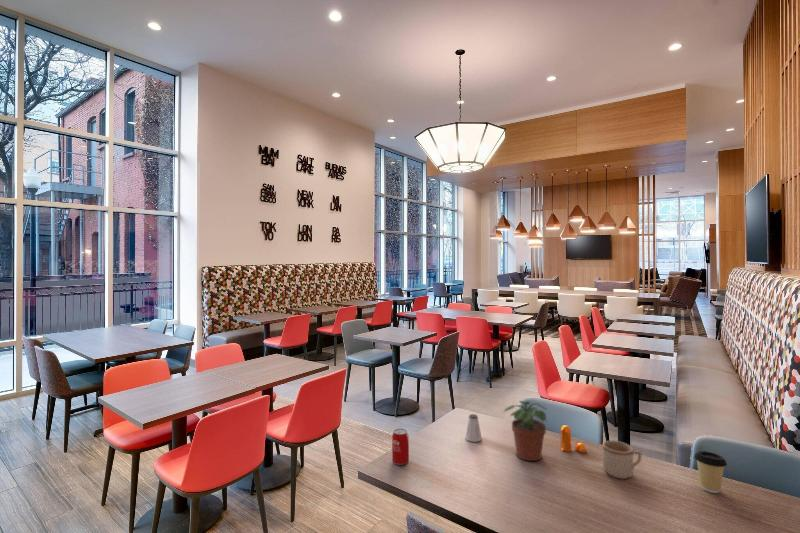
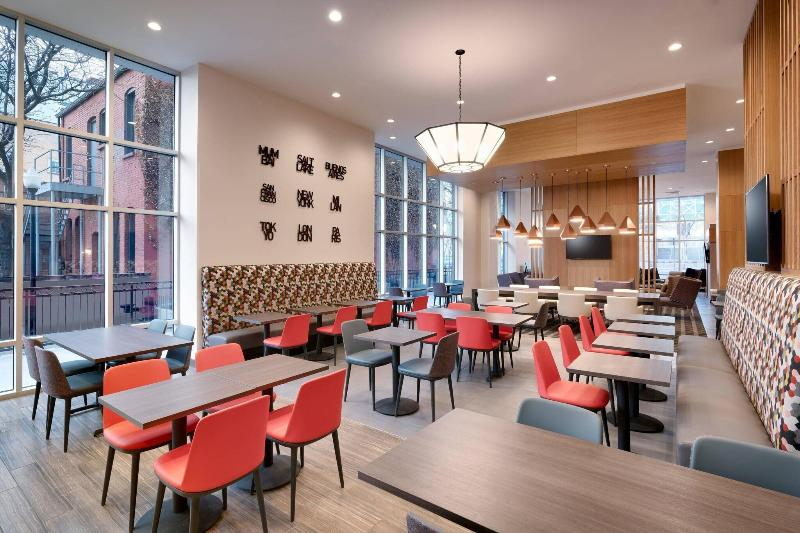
- coffee cup (710, 471)
- saltshaker (473, 426)
- beverage can (400, 446)
- mug (622, 459)
- potted plant (527, 429)
- pepper shaker (570, 438)
